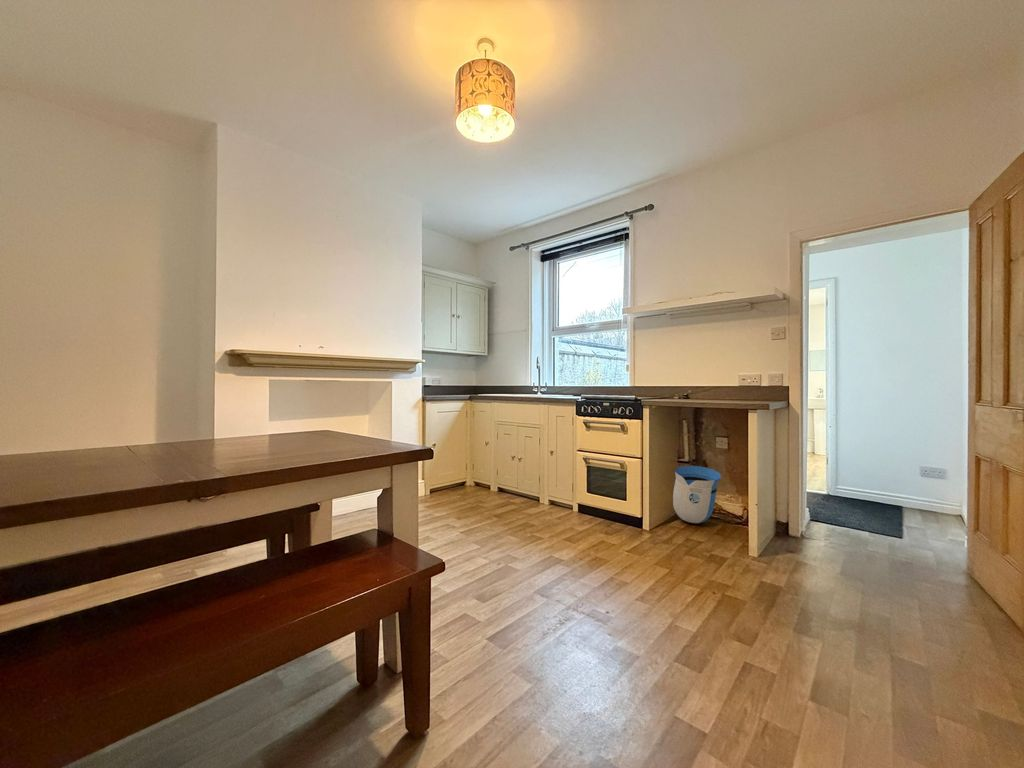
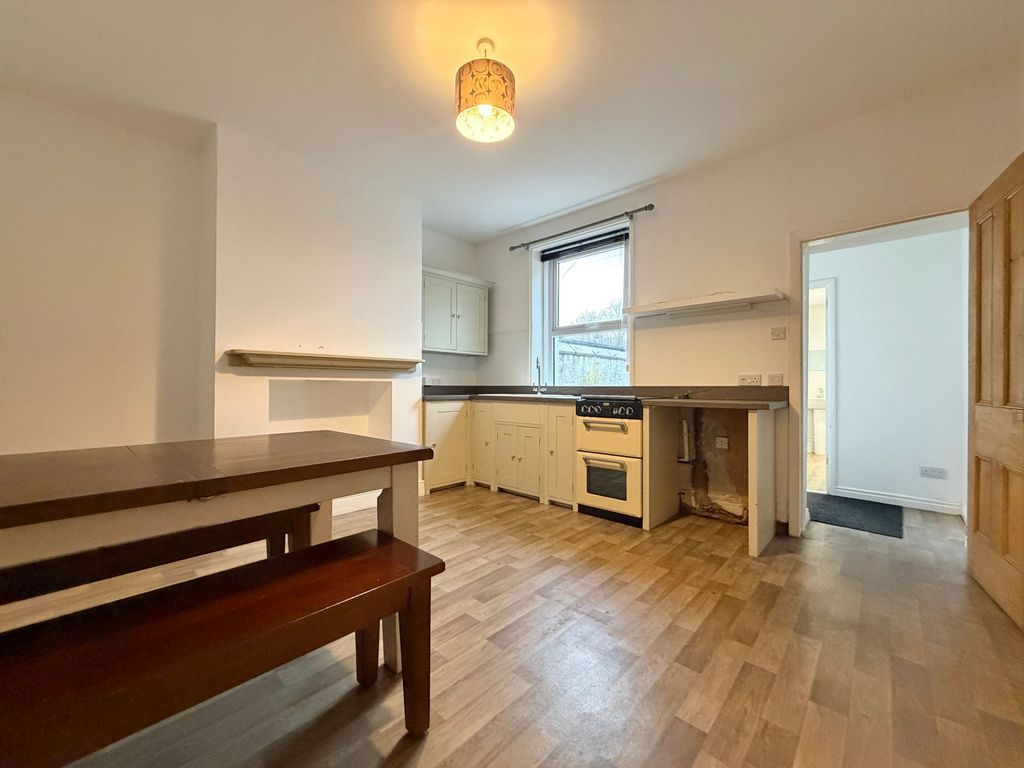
- sun visor (696, 495)
